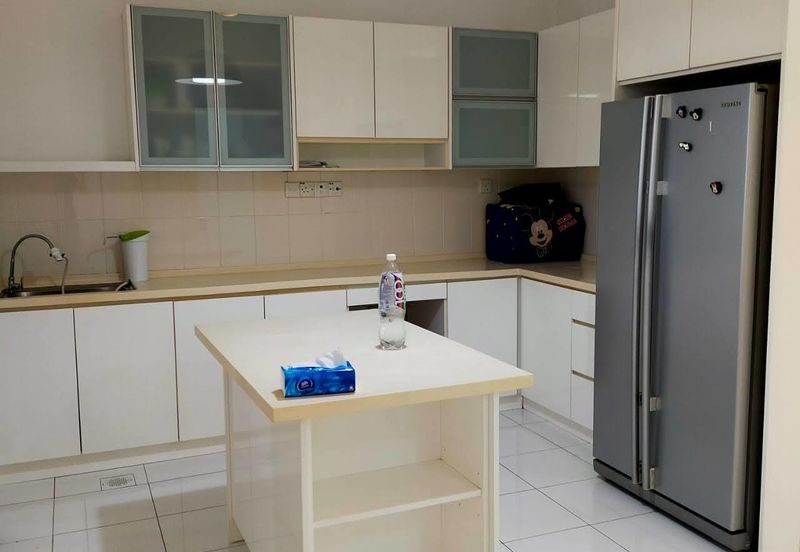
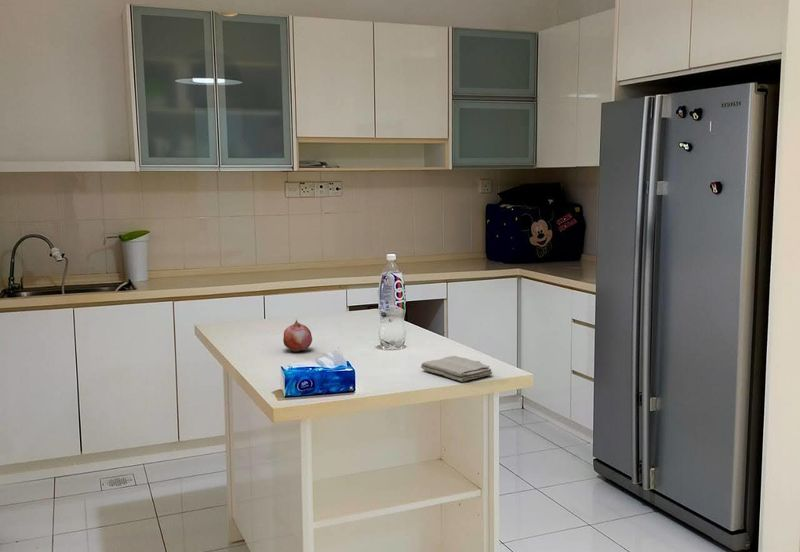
+ fruit (297, 334)
+ washcloth (456, 367)
